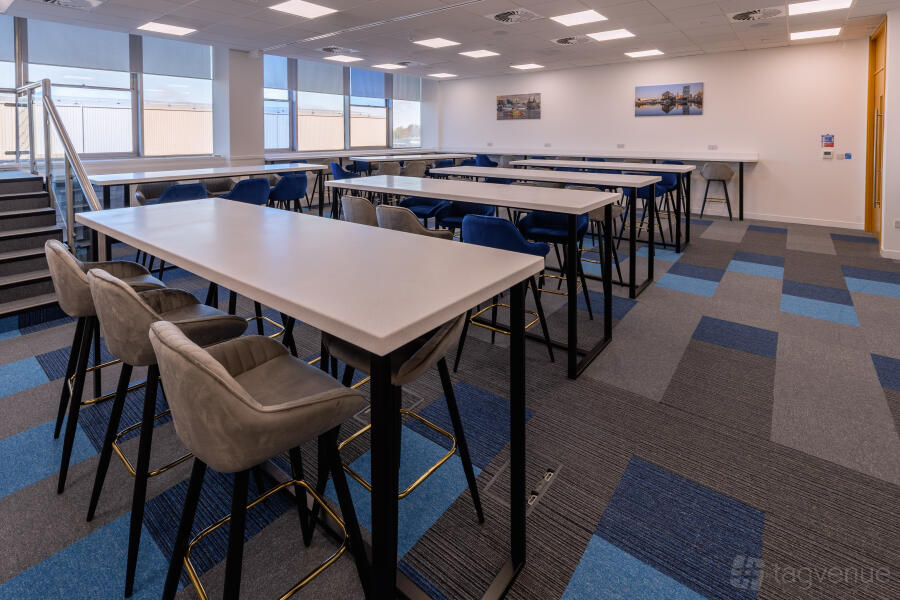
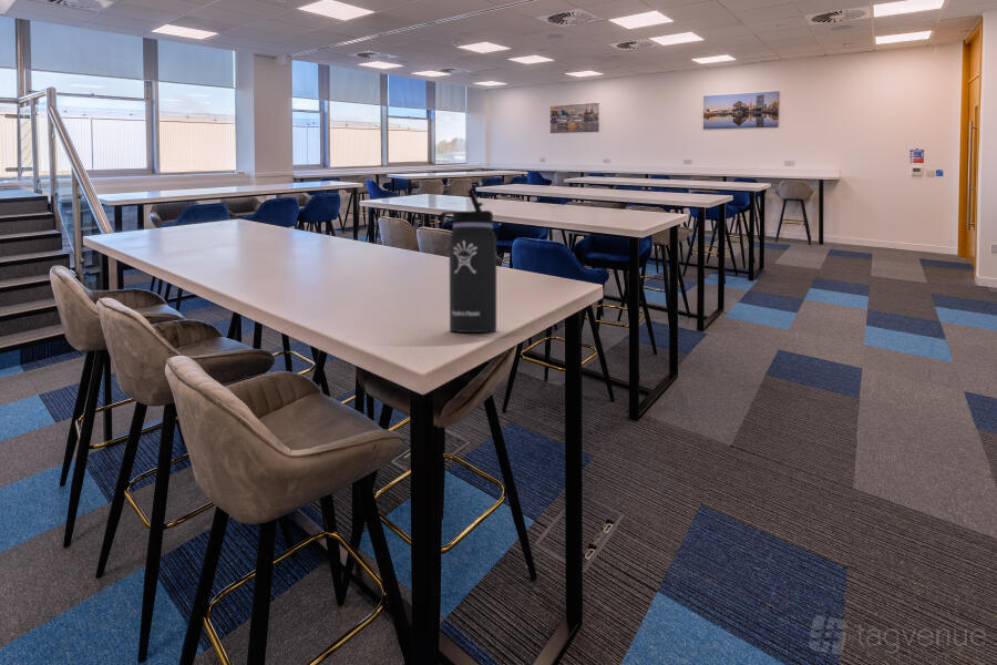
+ thermos bottle (467, 260)
